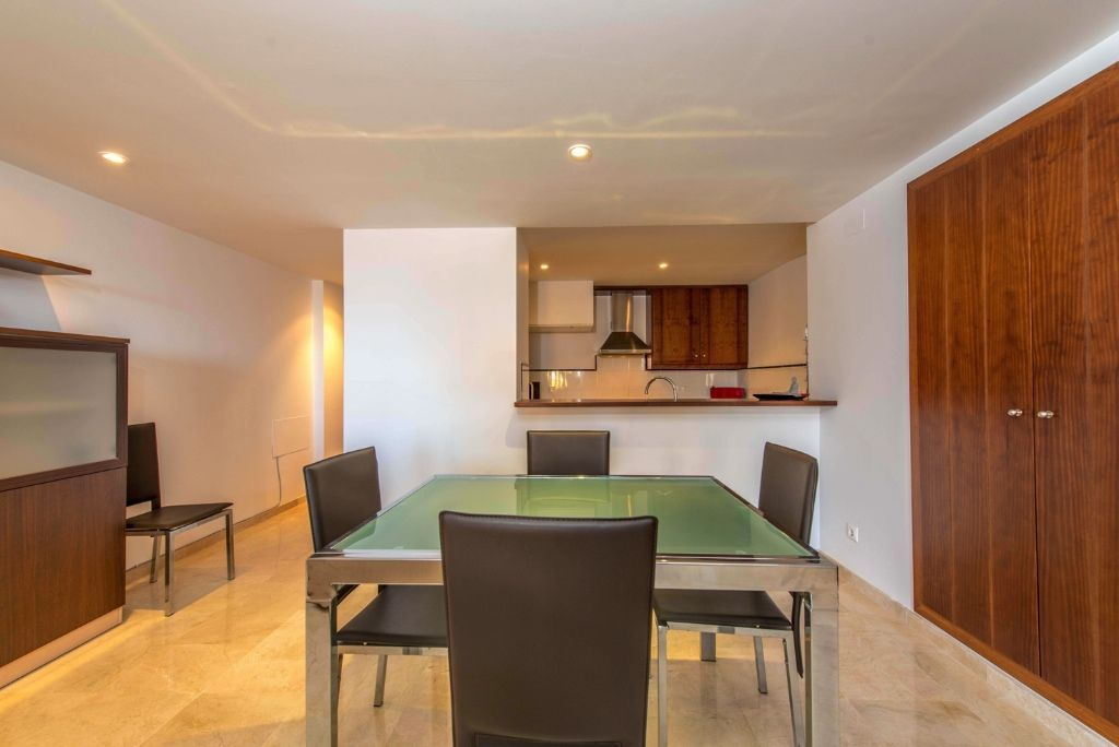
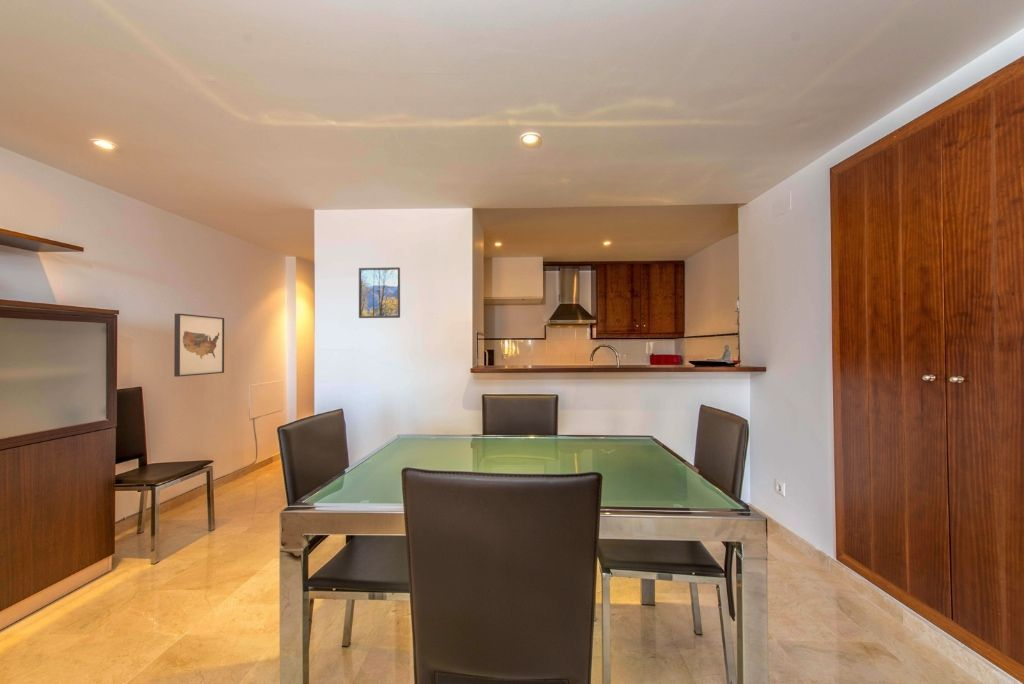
+ wall art (201, 345)
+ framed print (379, 292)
